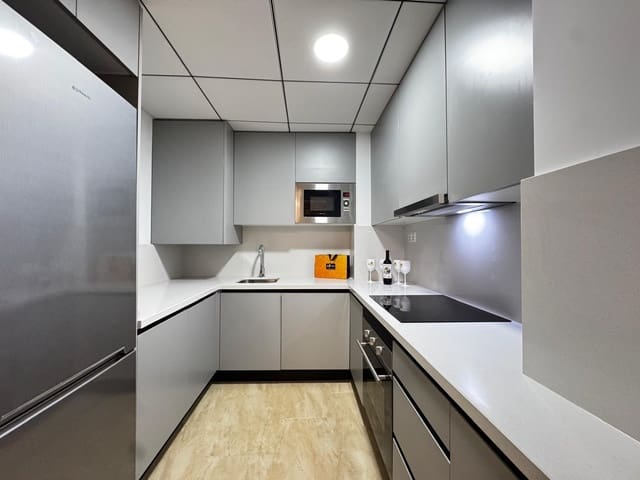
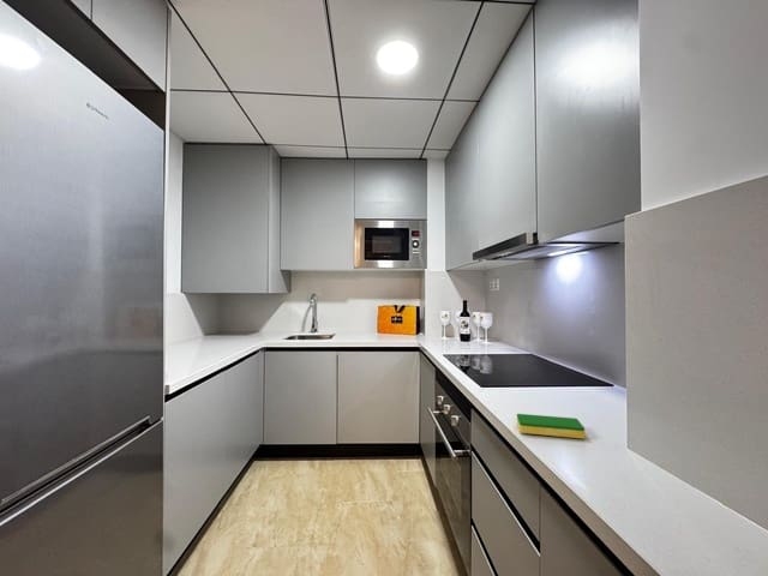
+ dish sponge (548, 425)
